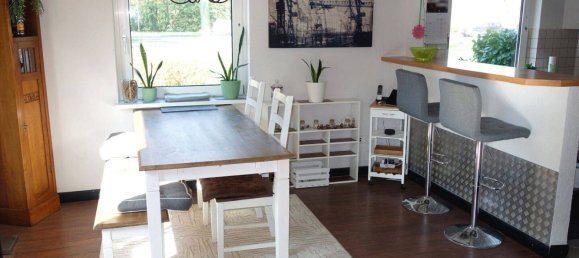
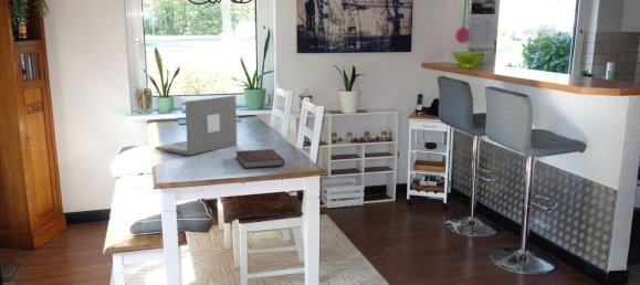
+ notebook (259, 158)
+ laptop (196, 122)
